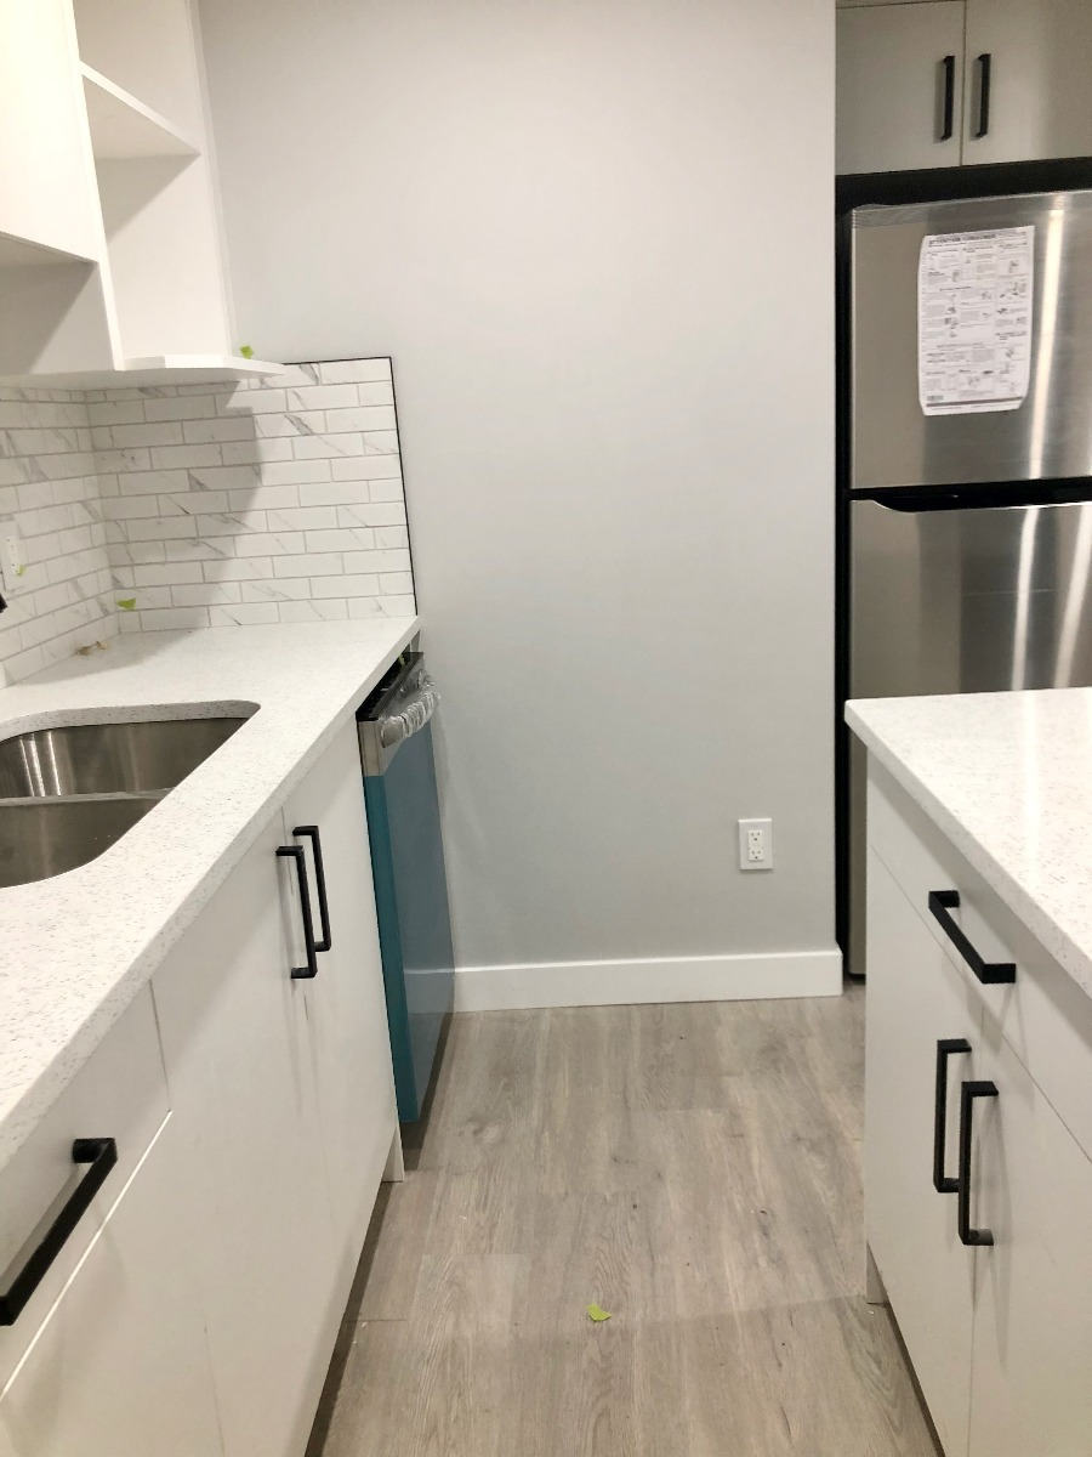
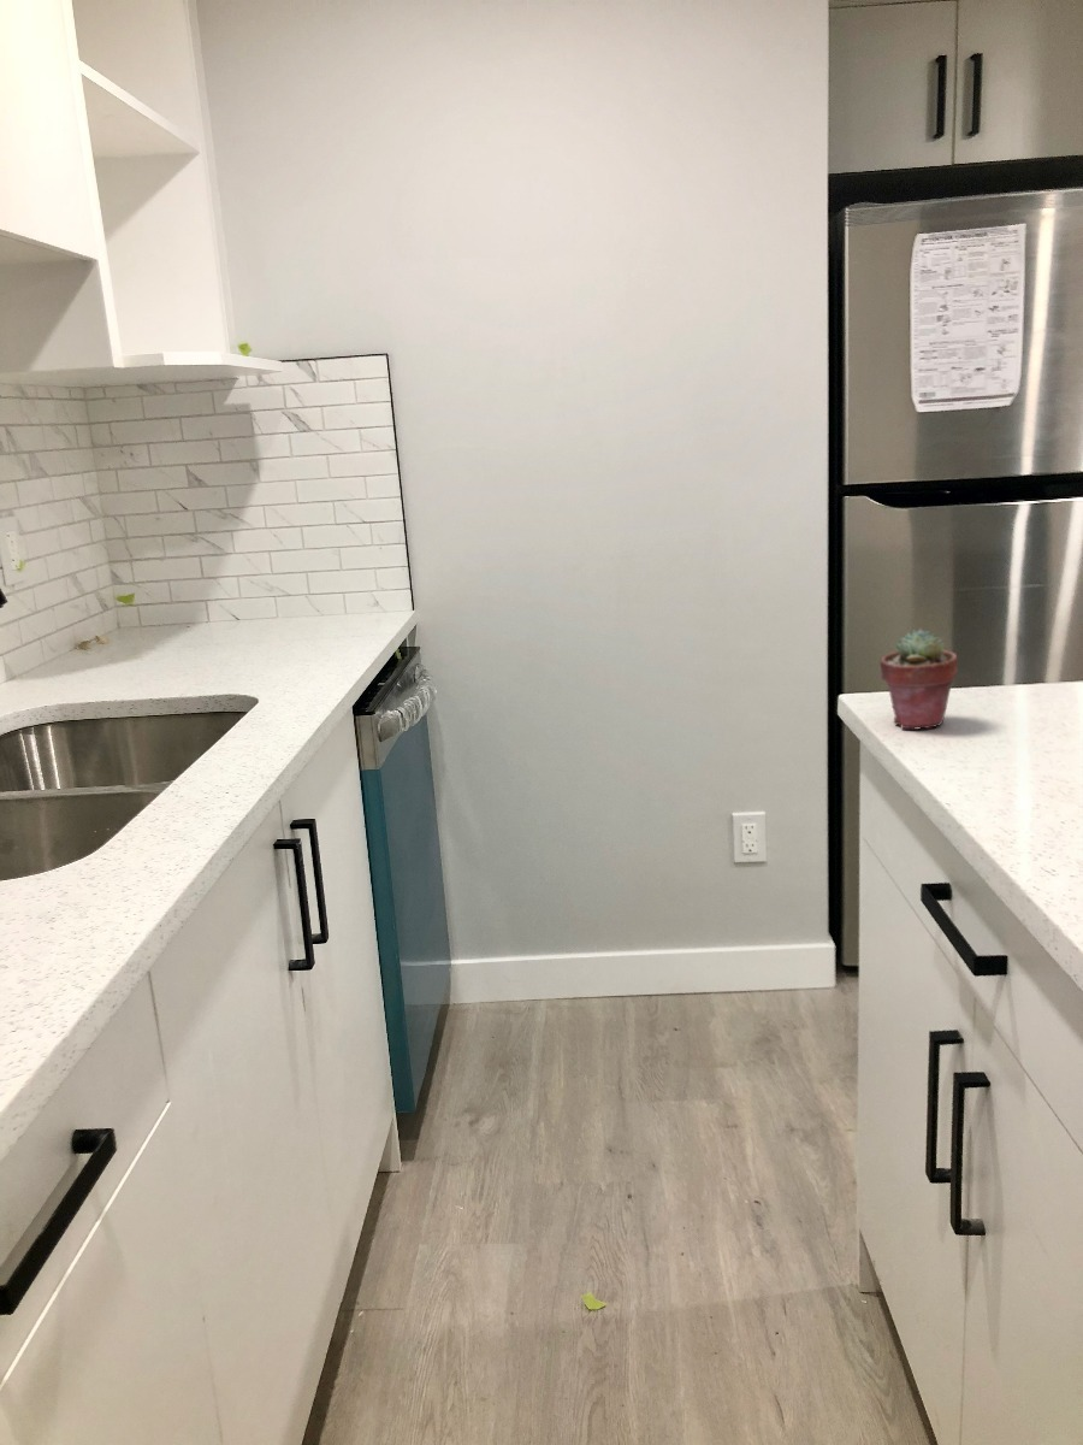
+ potted succulent (918, 676)
